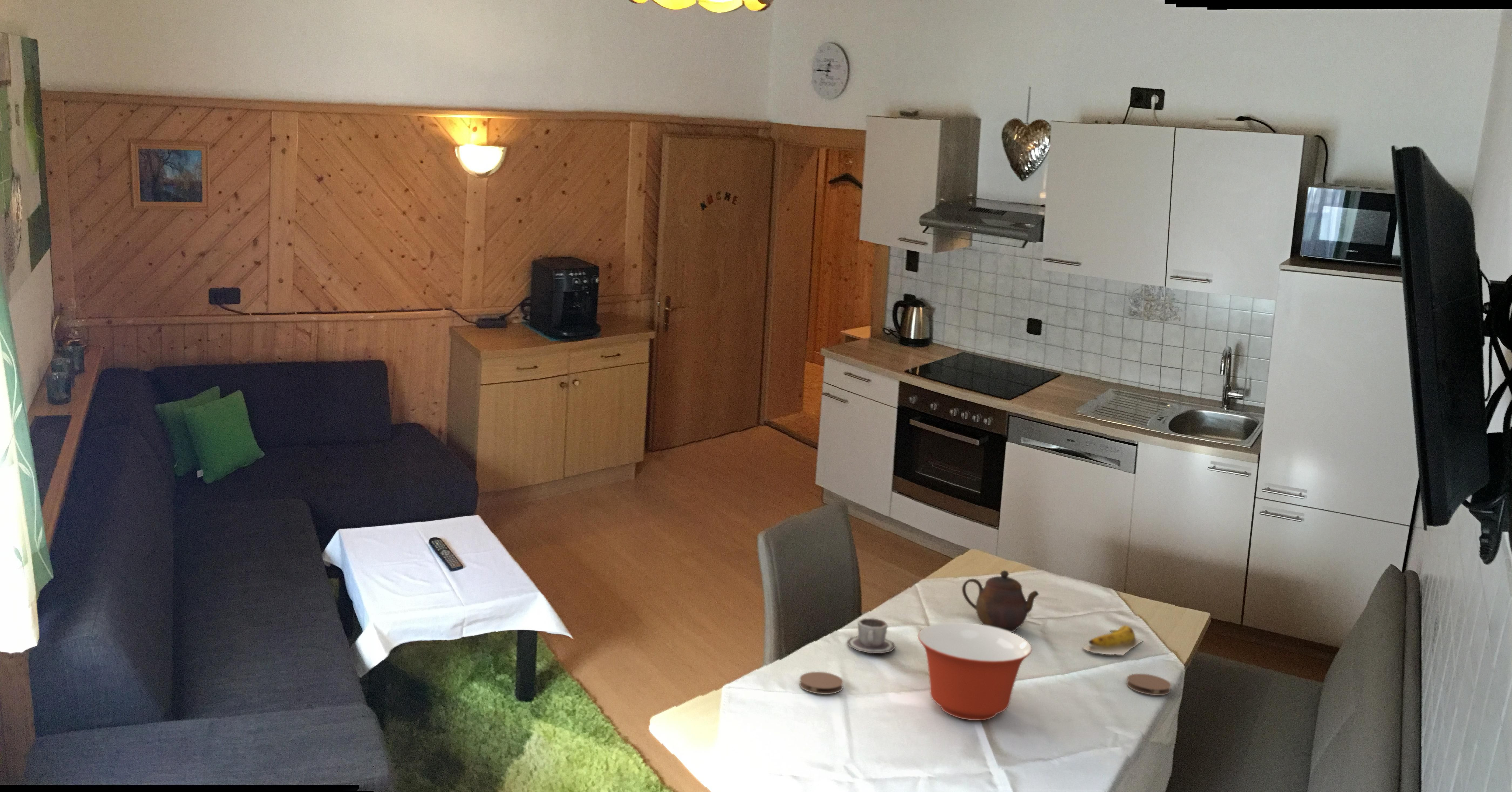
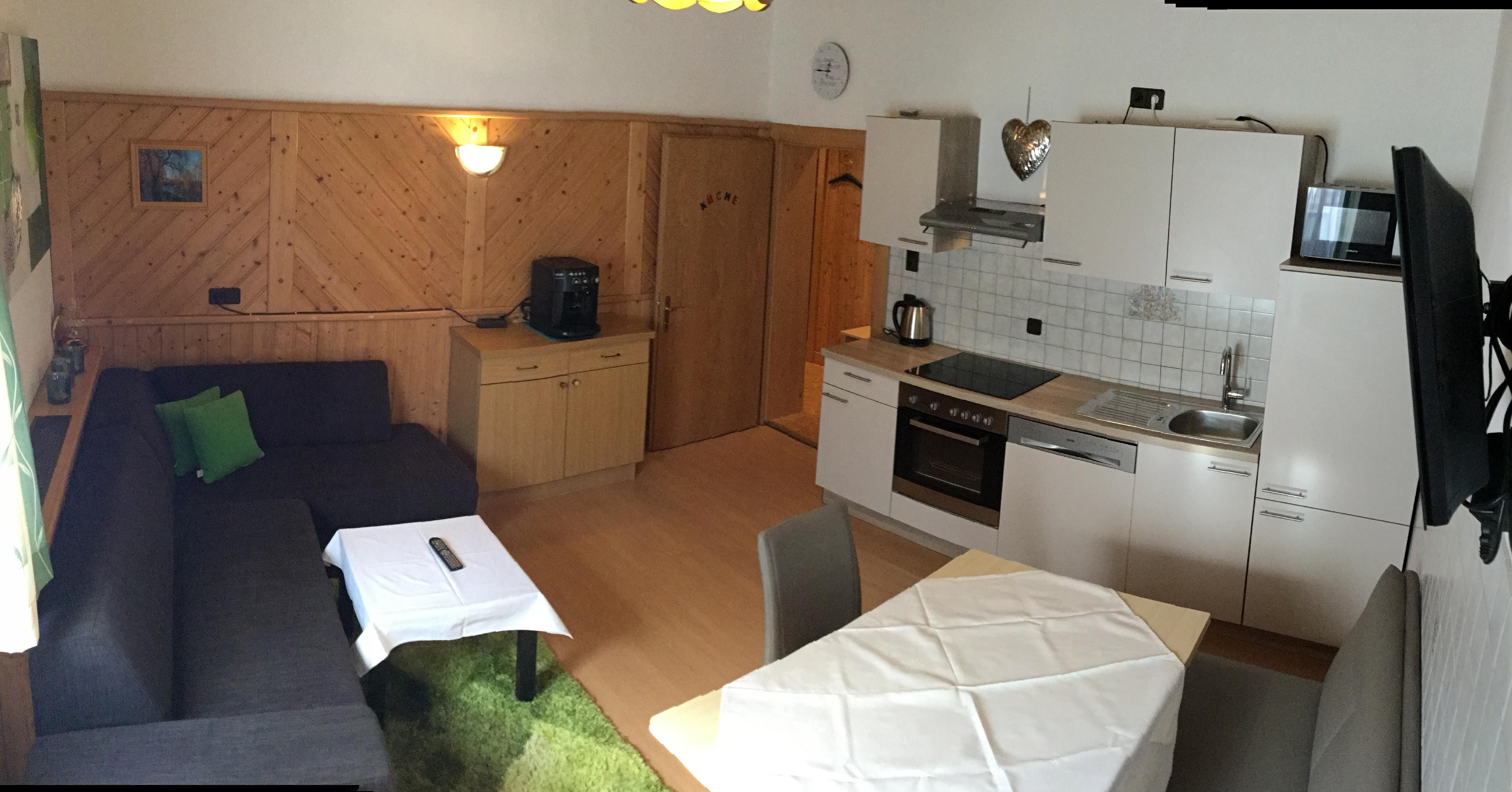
- cup (872, 635)
- coaster (1148, 684)
- mixing bowl (971, 675)
- coaster (821, 683)
- teapot (999, 598)
- banana (1113, 636)
